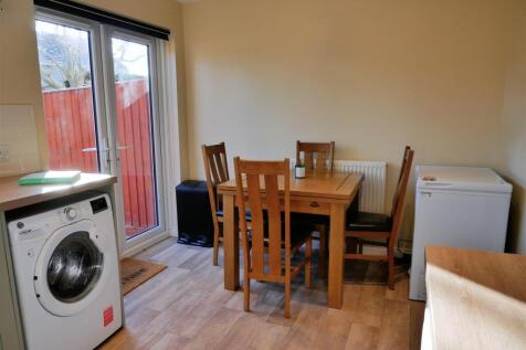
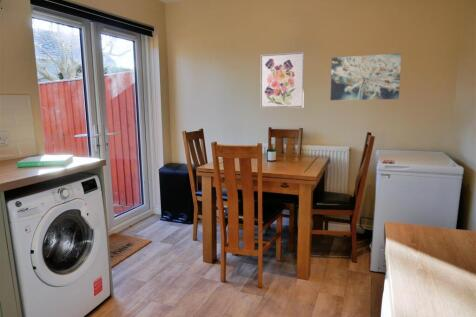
+ wall art (364, 78)
+ wall art (281, 81)
